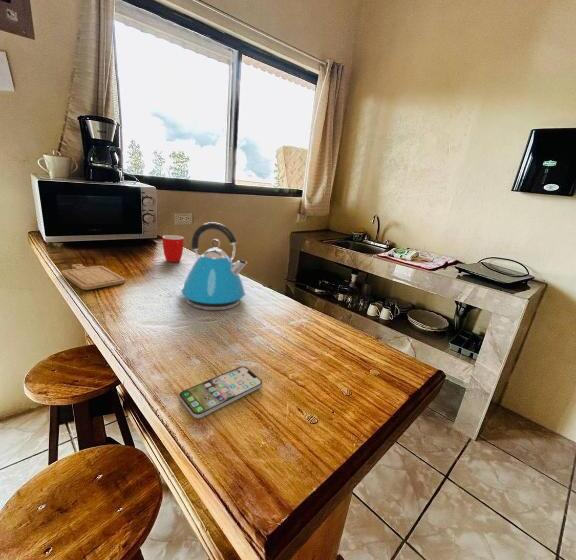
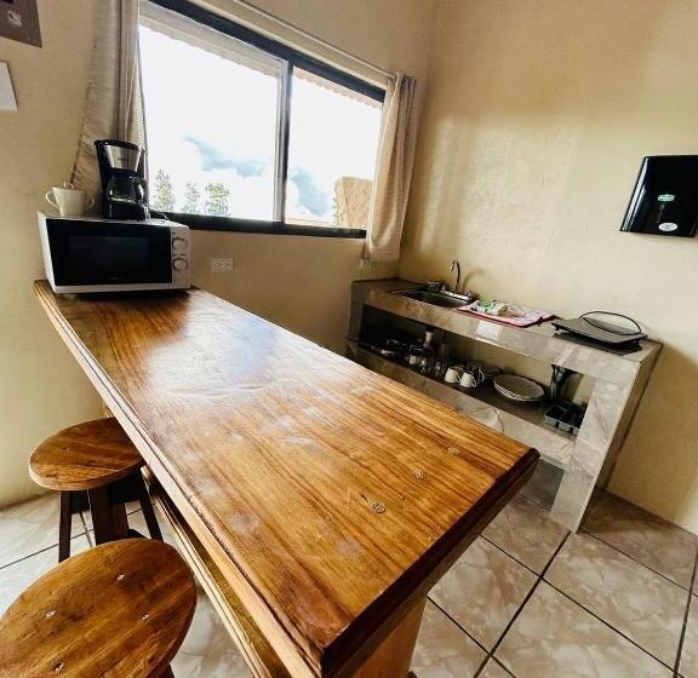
- kettle (212, 262)
- mug (174, 249)
- chopping board (90, 274)
- smartphone (222, 389)
